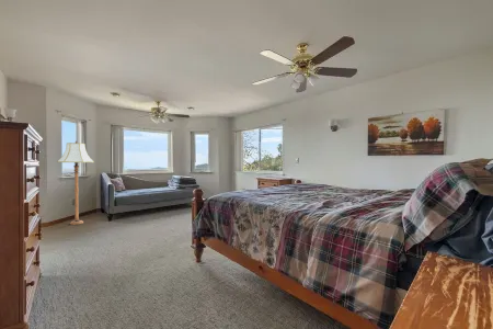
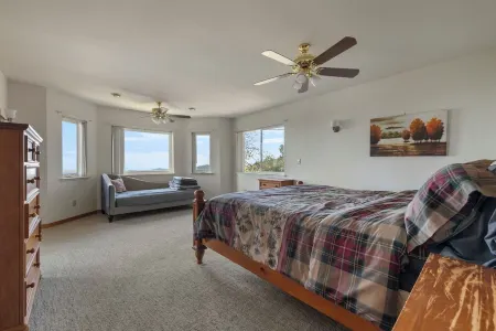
- floor lamp (76, 182)
